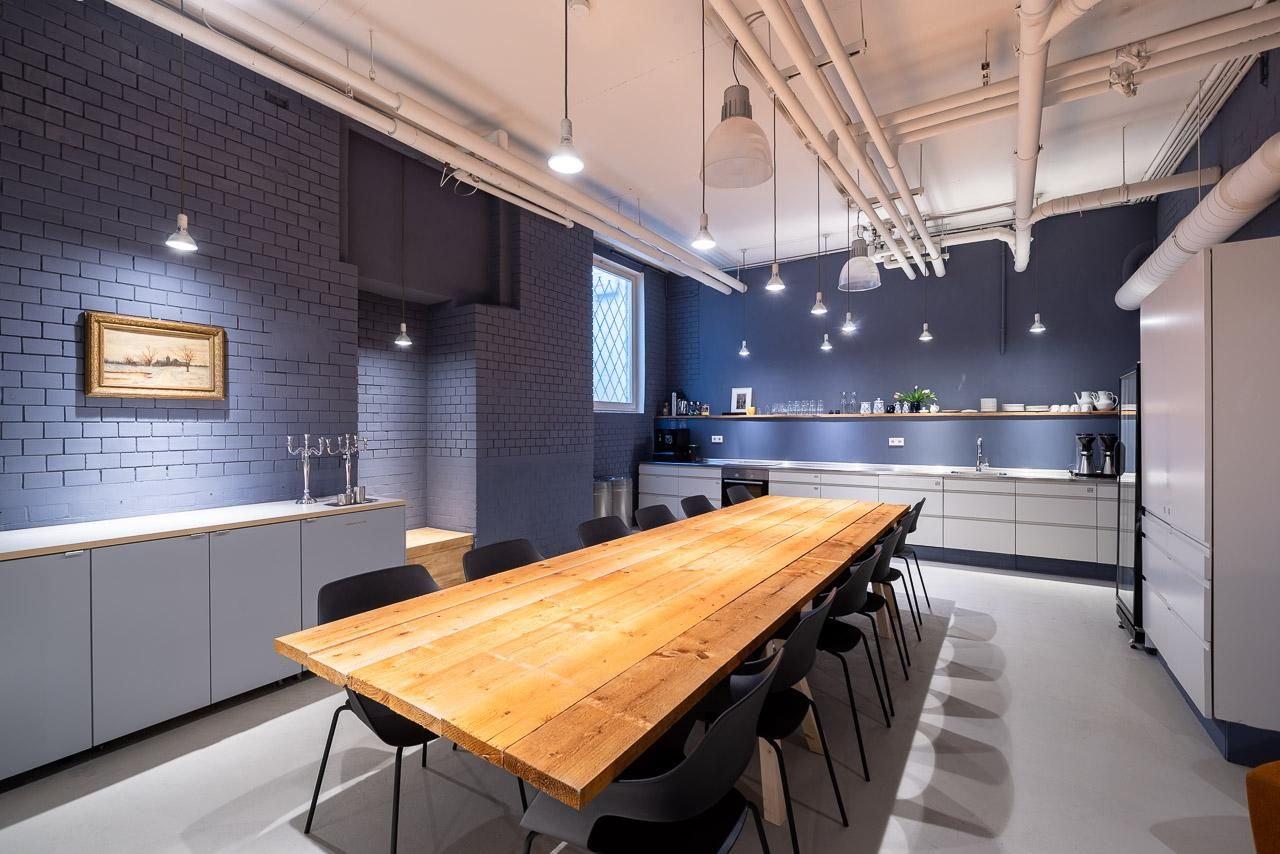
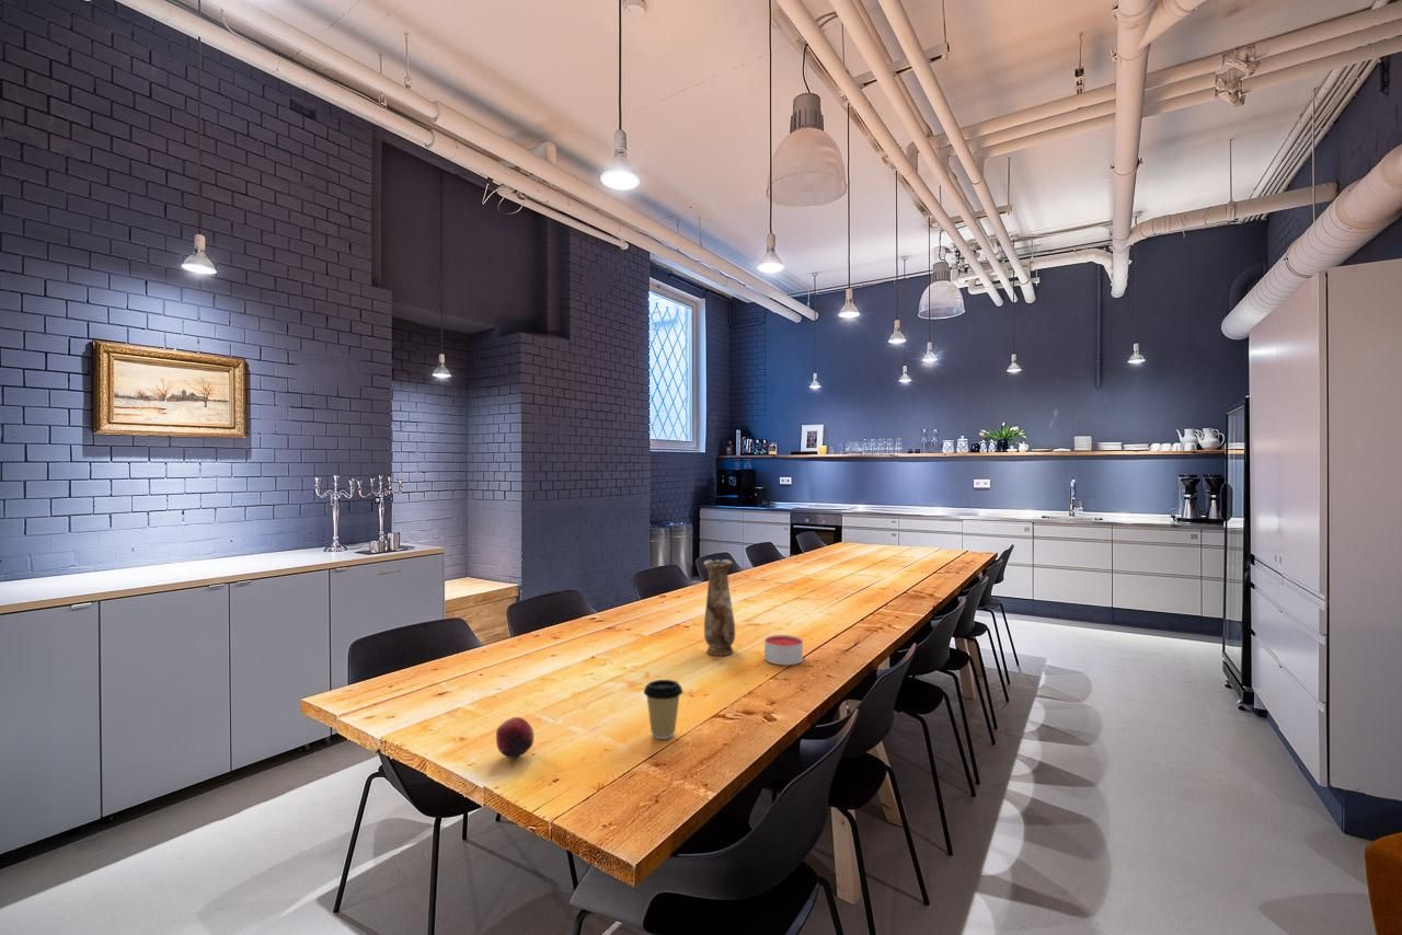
+ candle (783, 648)
+ coffee cup (663, 708)
+ fruit (515, 738)
+ vase (719, 605)
